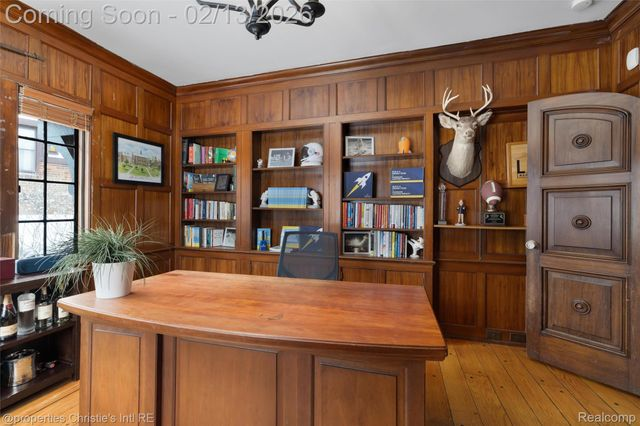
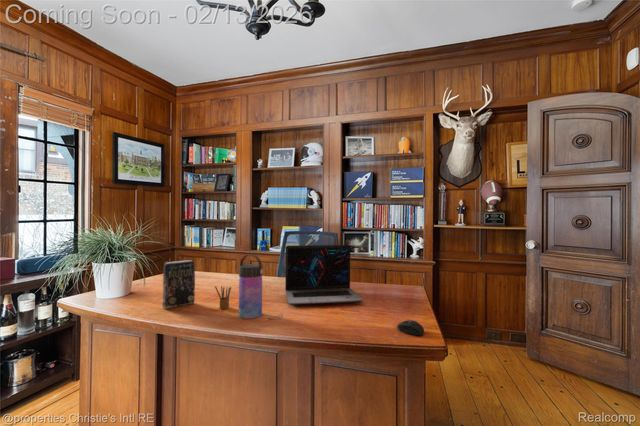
+ mouse (410, 326)
+ water bottle (250, 284)
+ pencil box (223, 296)
+ laptop (322, 273)
+ book (178, 283)
